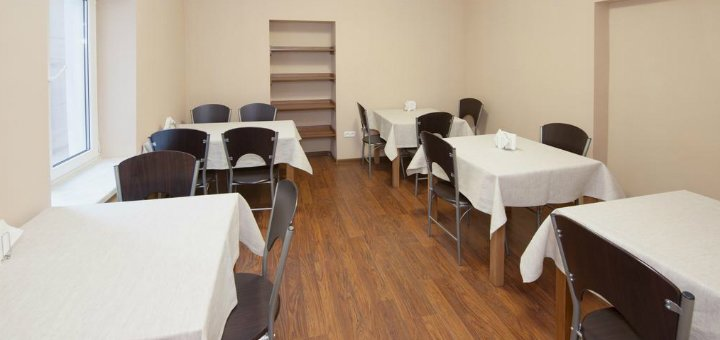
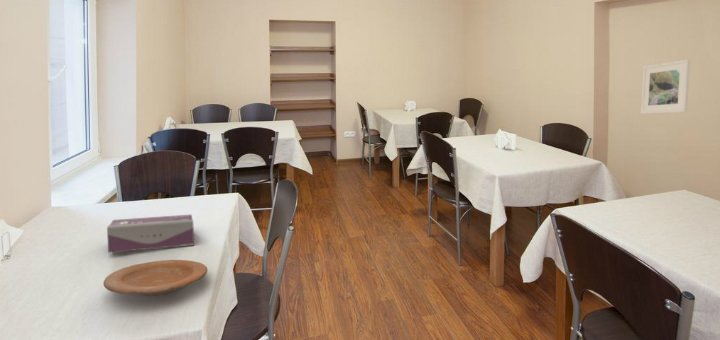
+ tissue box (152, 231)
+ plate (158, 280)
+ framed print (663, 88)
